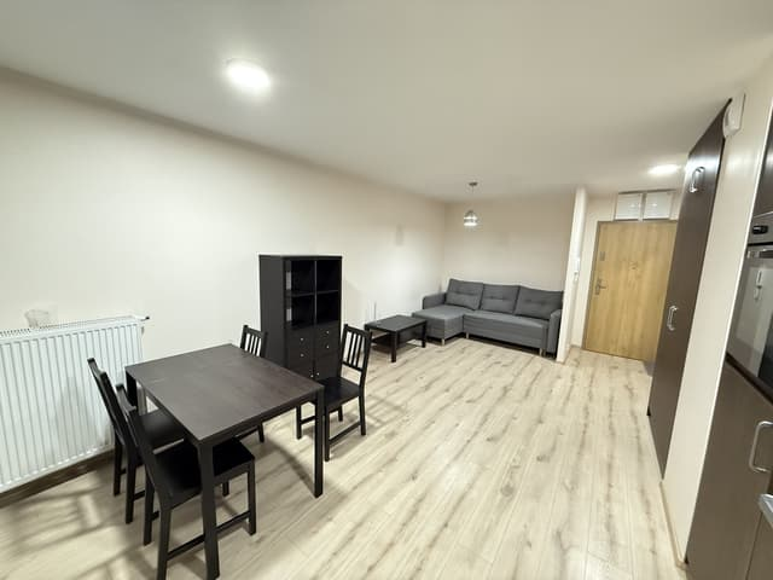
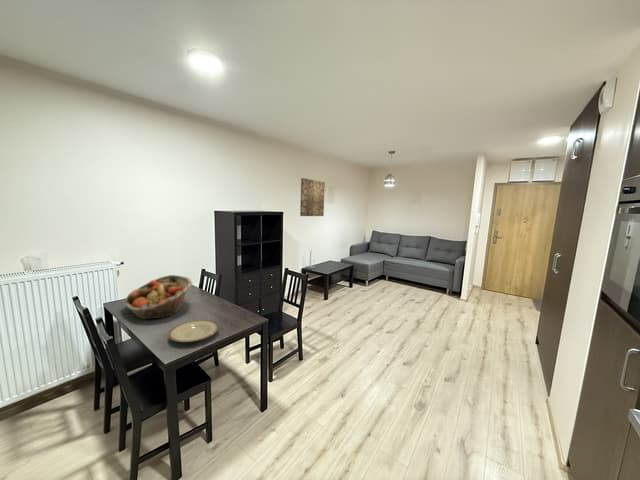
+ plate (194, 332)
+ wall art (313, 198)
+ fruit basket (159, 295)
